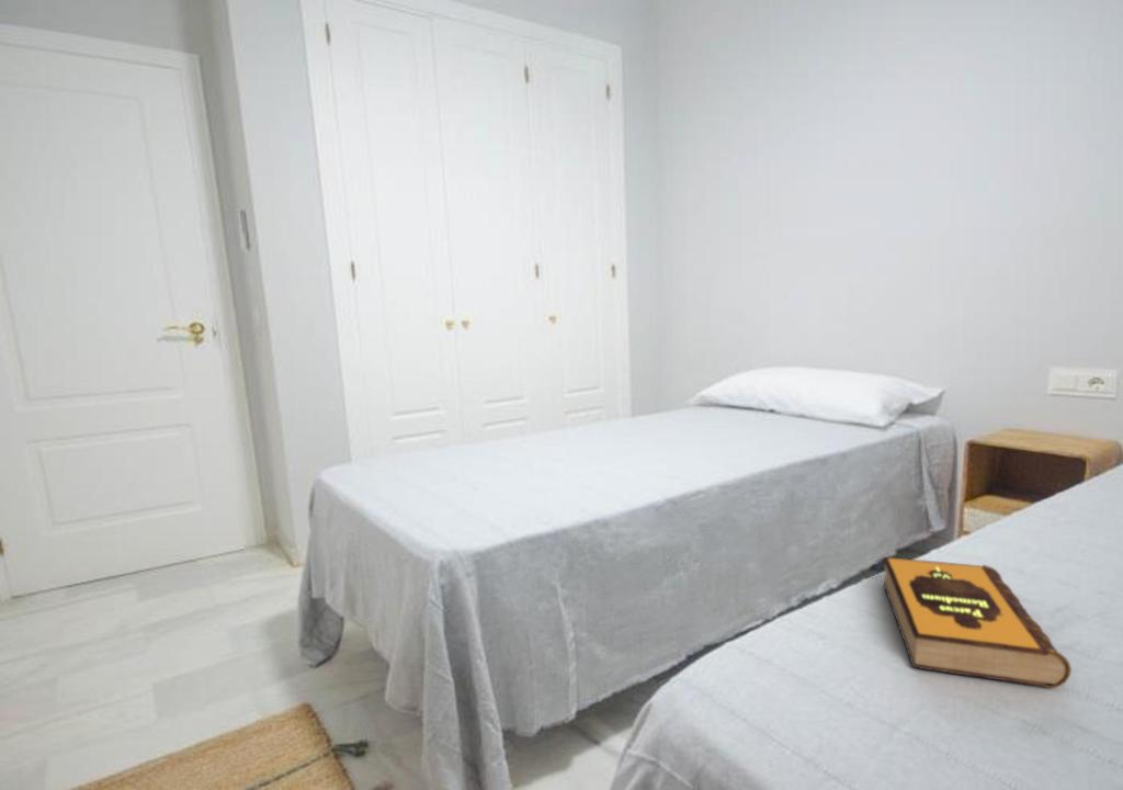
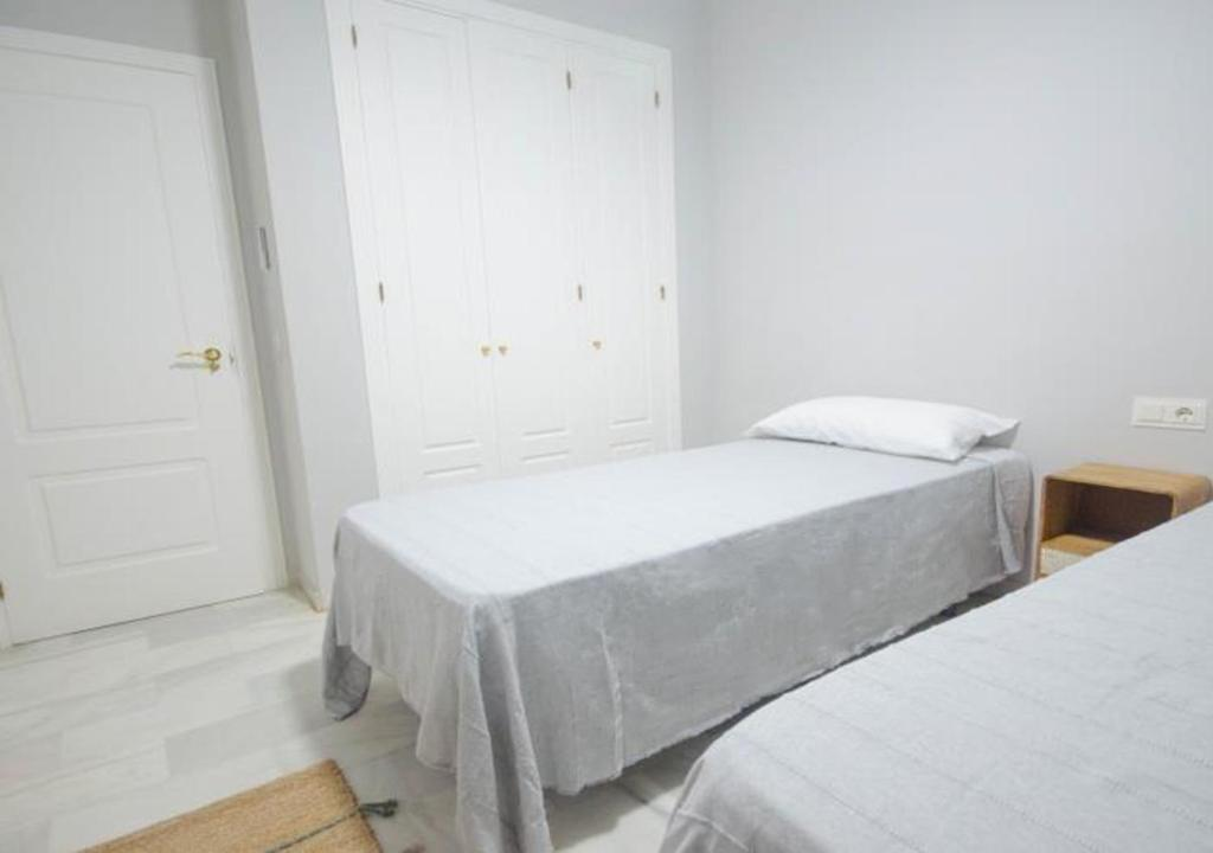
- hardback book (962, 612)
